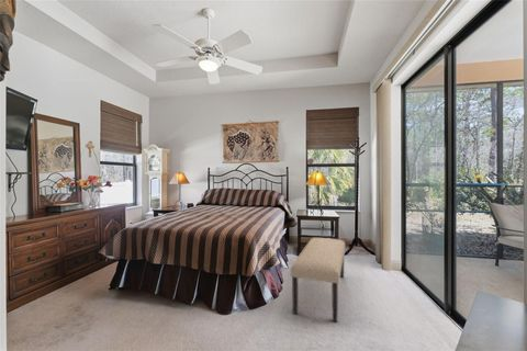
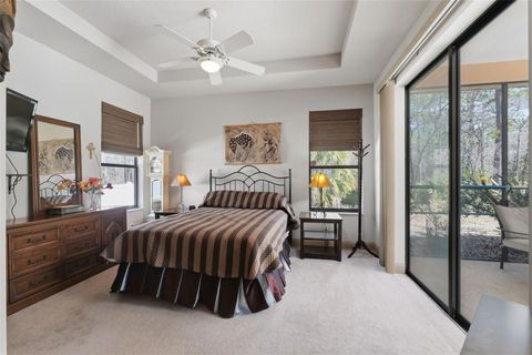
- bench (322, 270)
